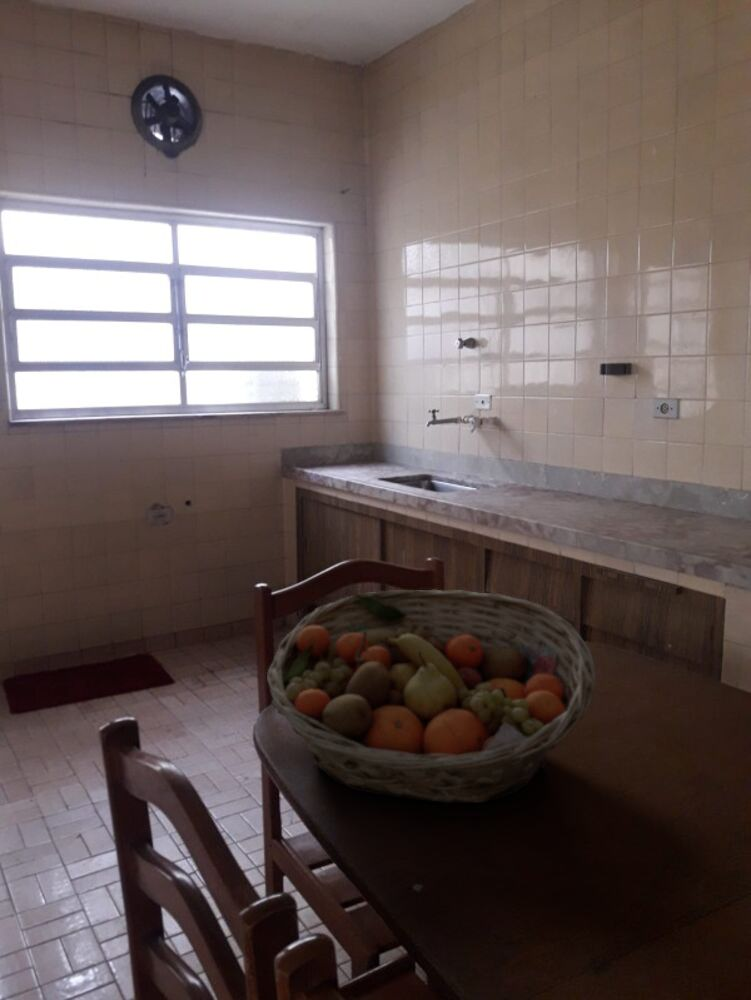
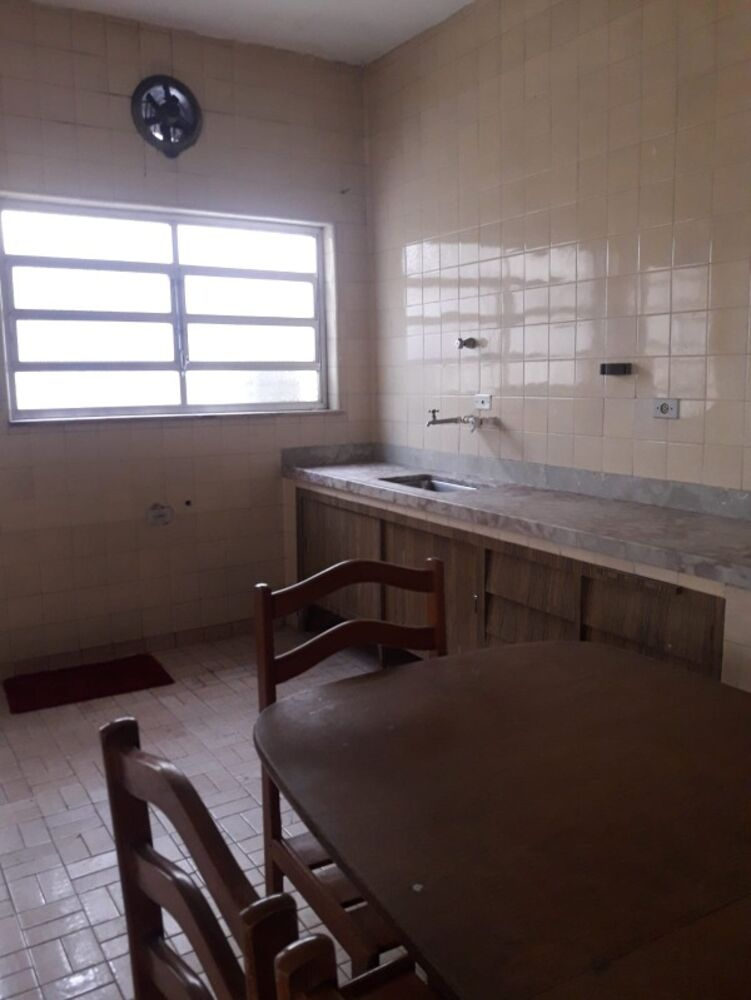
- fruit basket (427, 686)
